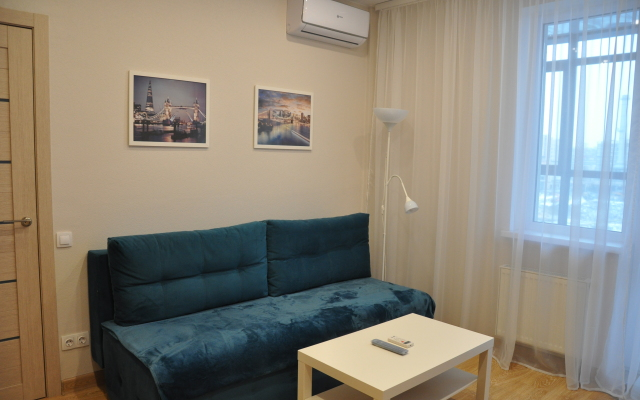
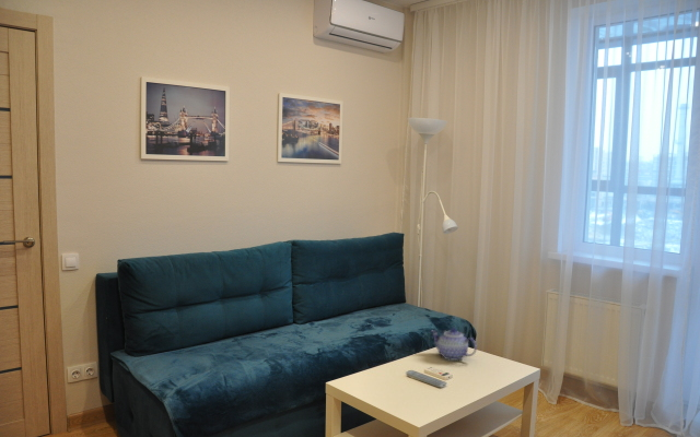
+ teapot (453, 342)
